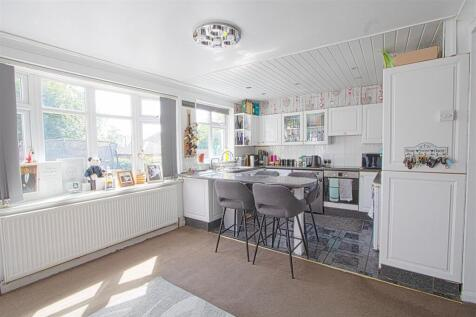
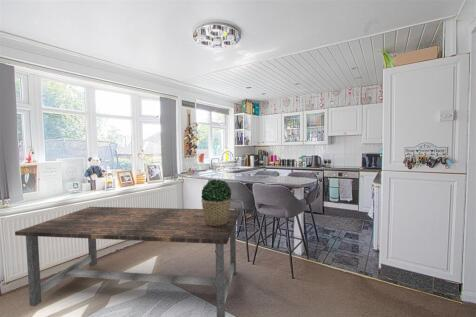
+ dining table (143, 240)
+ potted plant (216, 201)
